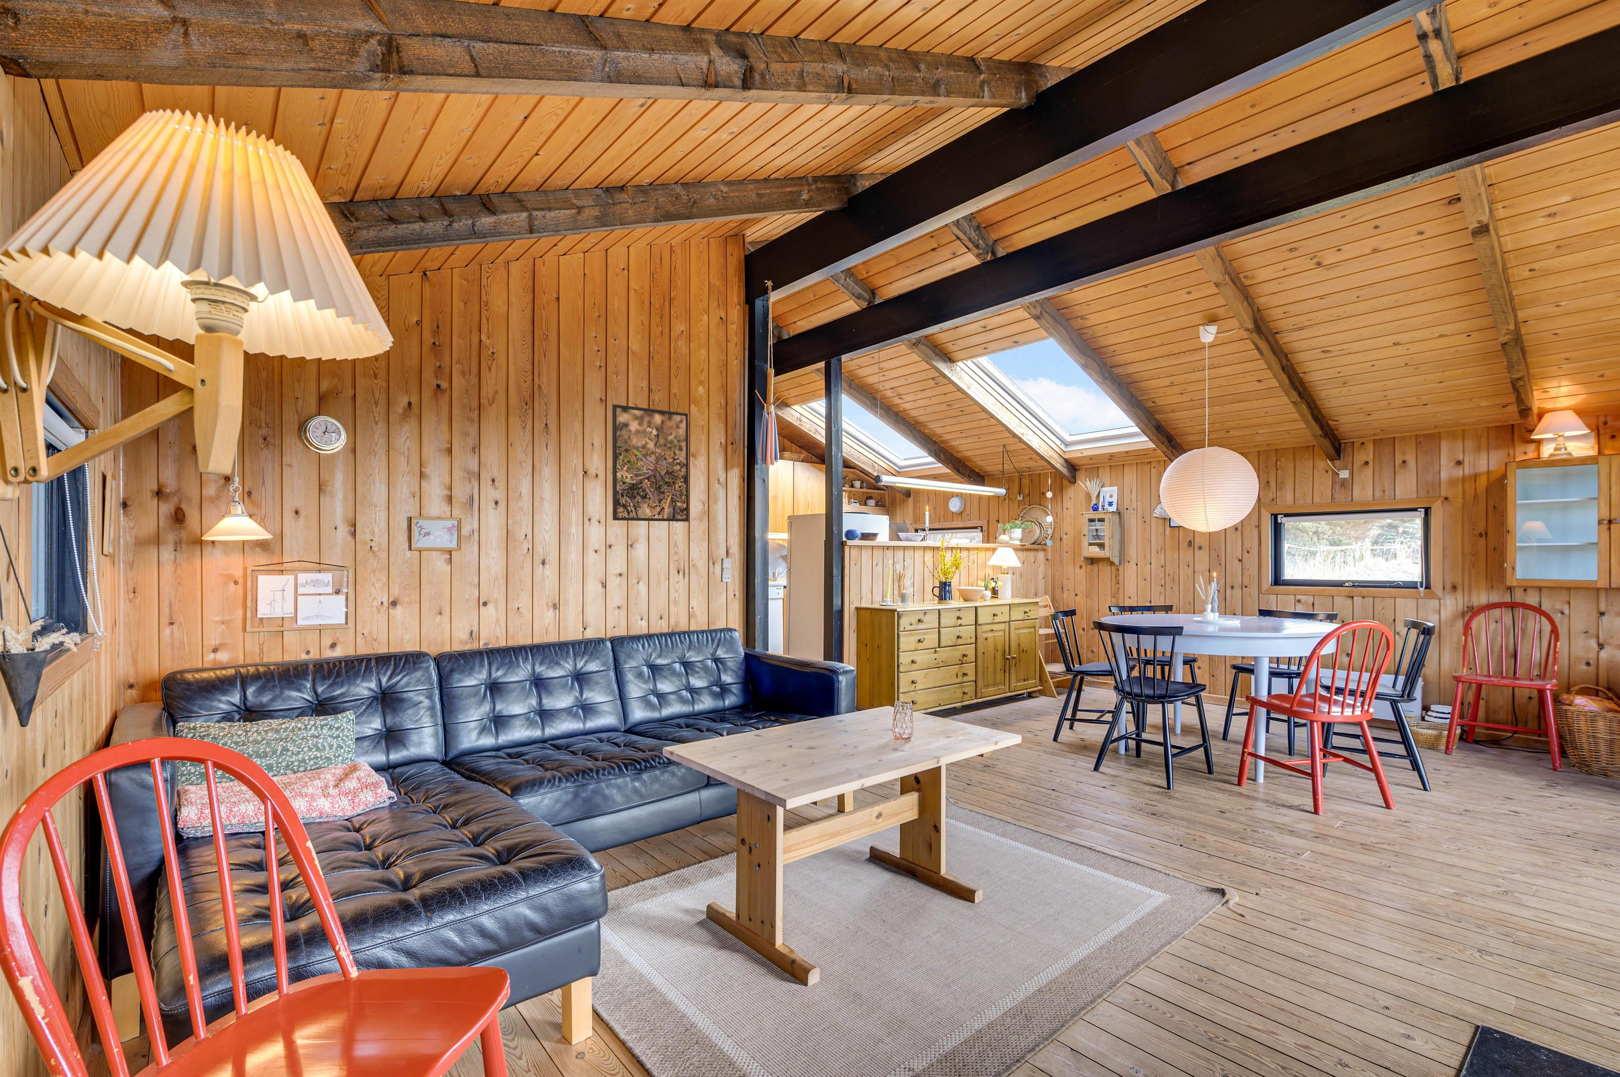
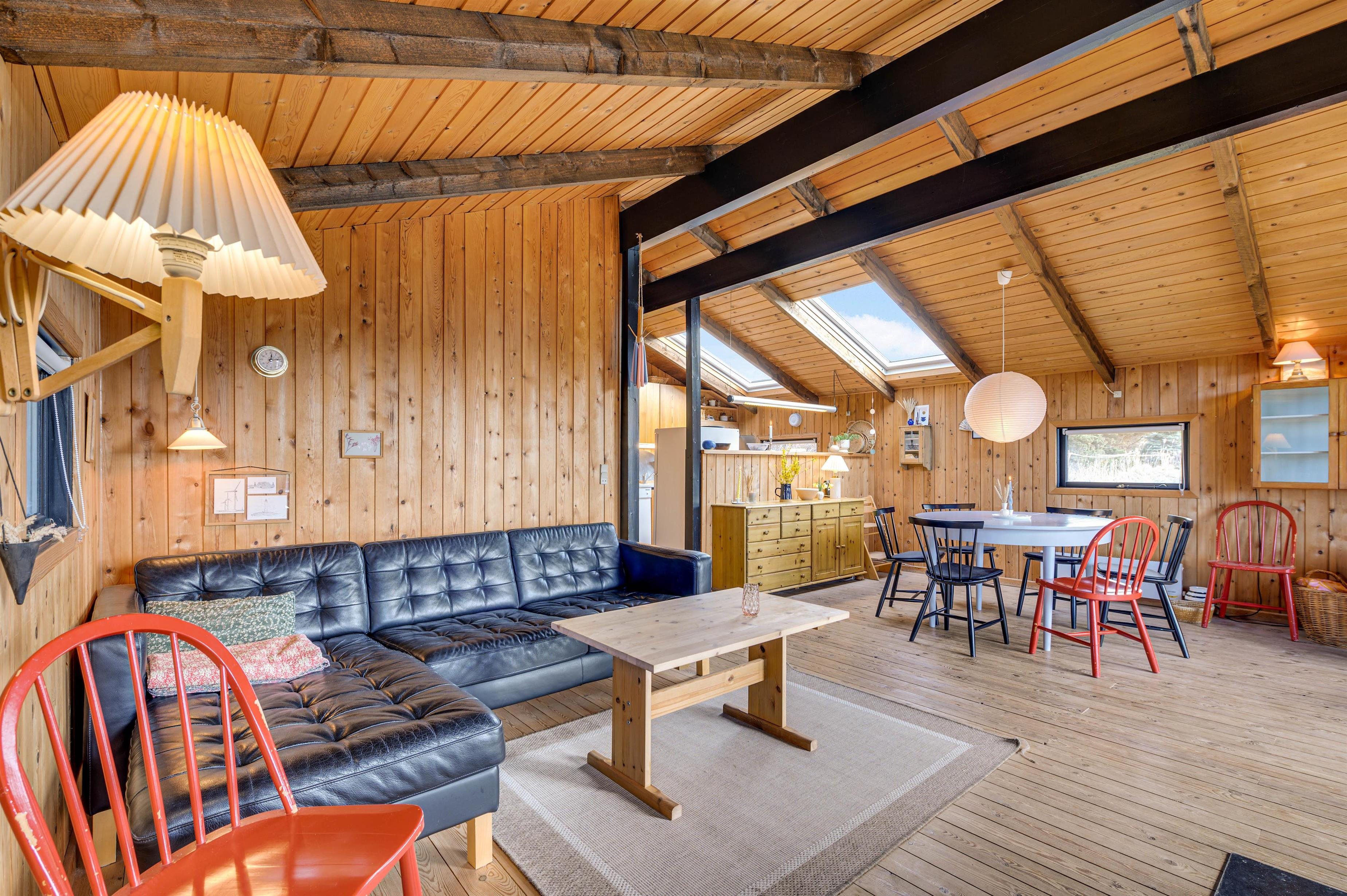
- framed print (652, 465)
